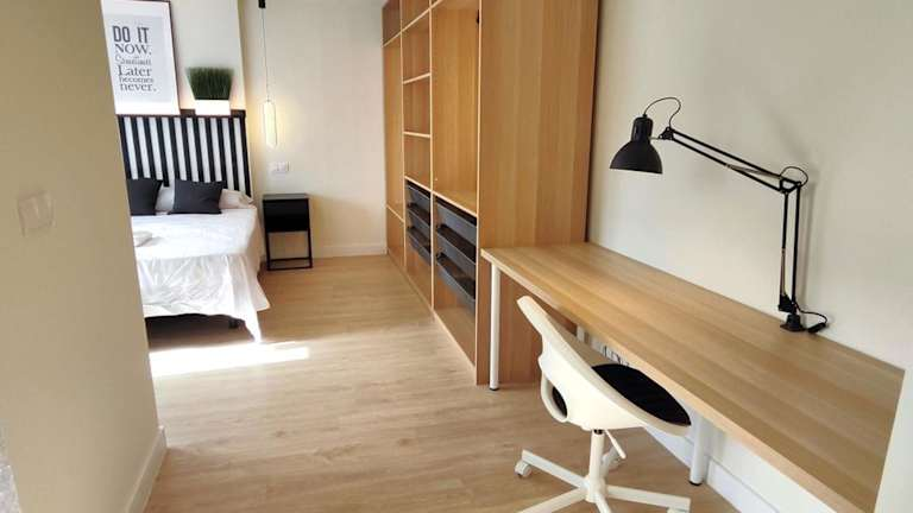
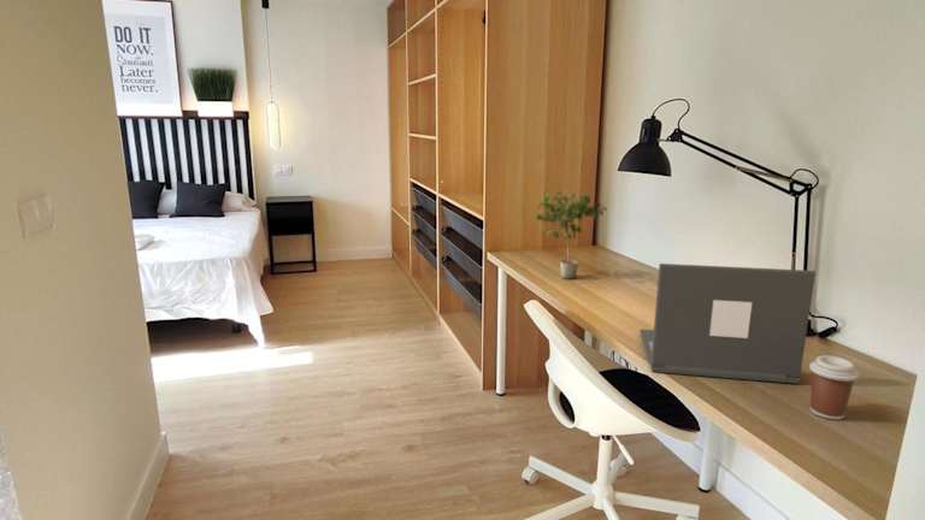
+ laptop (717, 307)
+ coffee cup (830, 386)
+ potted plant (568, 236)
